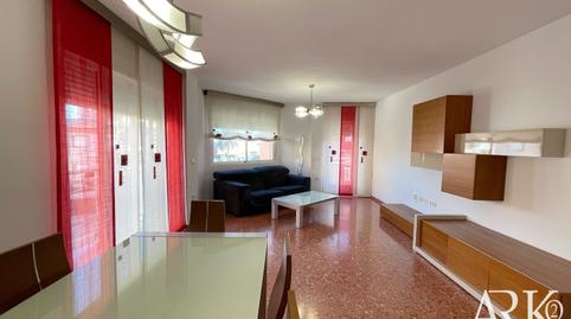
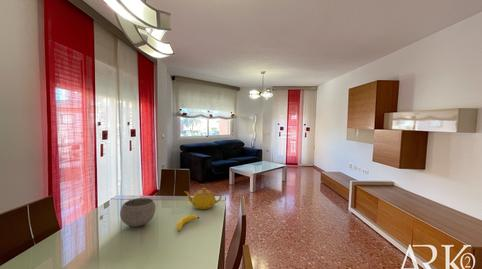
+ teapot (202, 197)
+ banana (187, 221)
+ bowl (138, 213)
